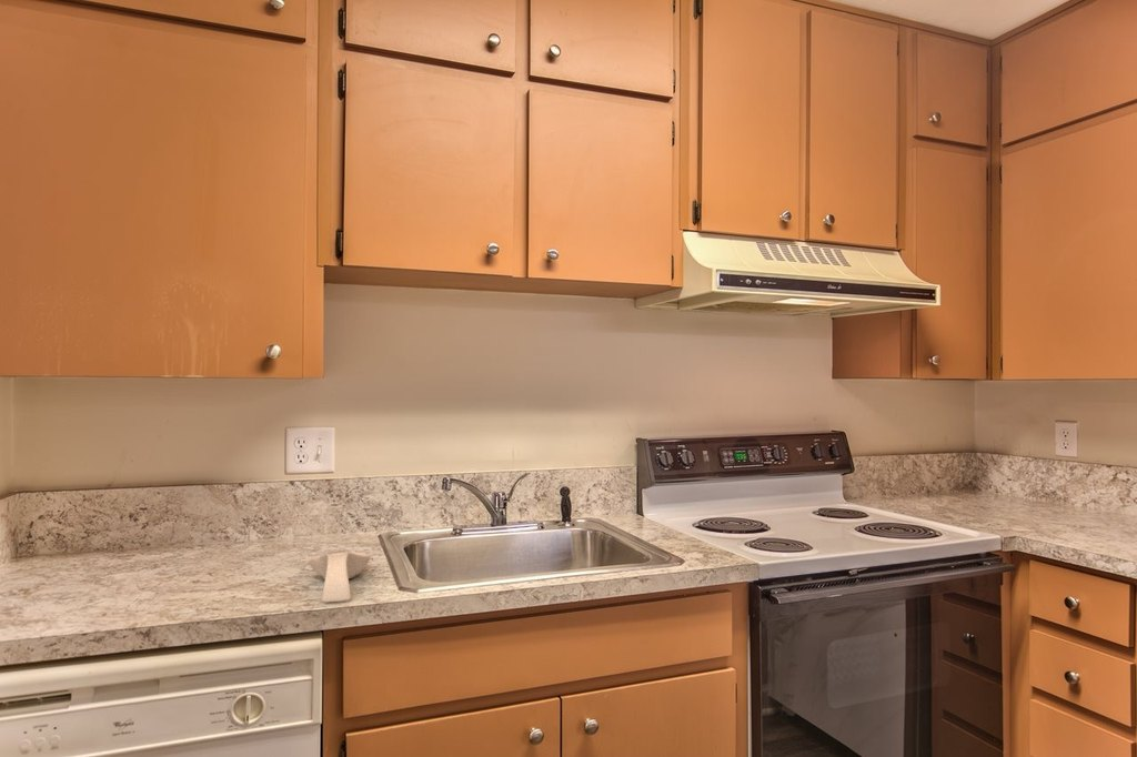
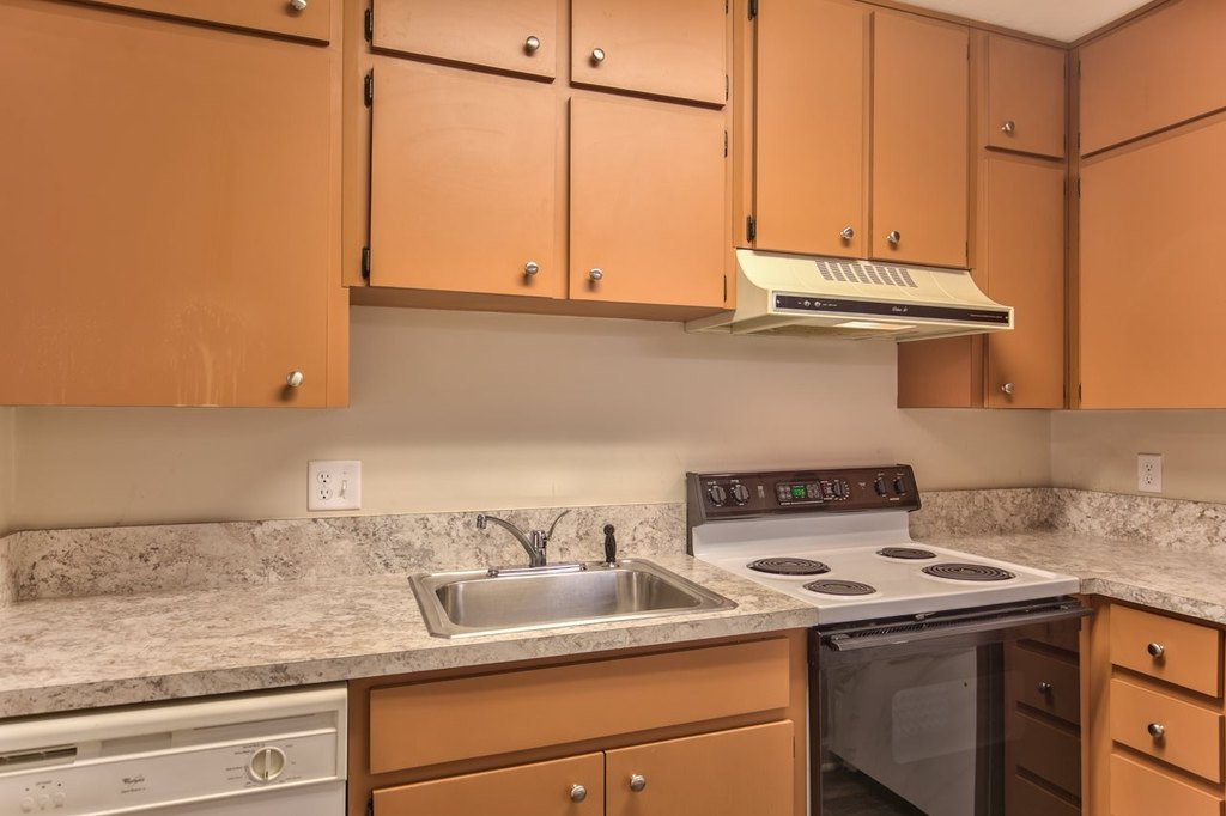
- spoon rest (339, 565)
